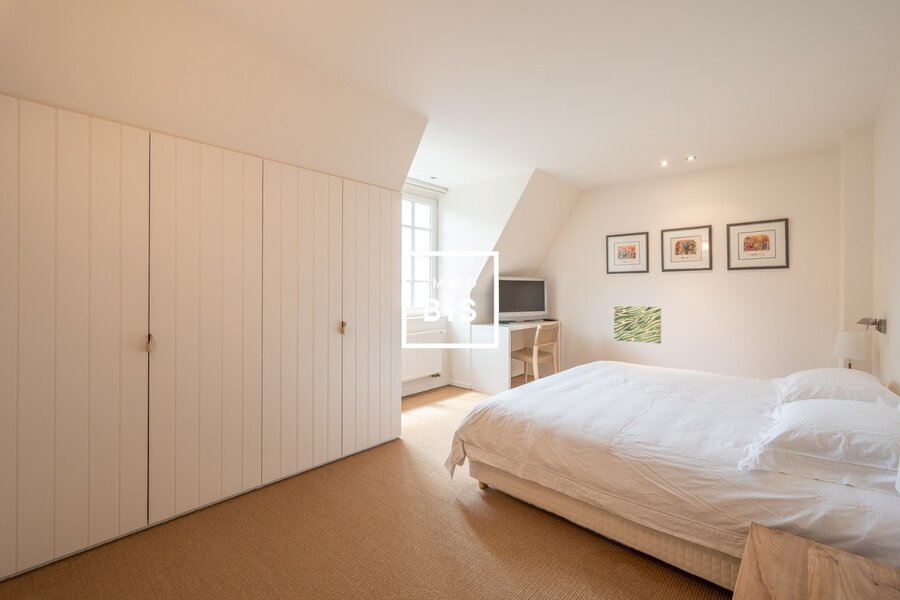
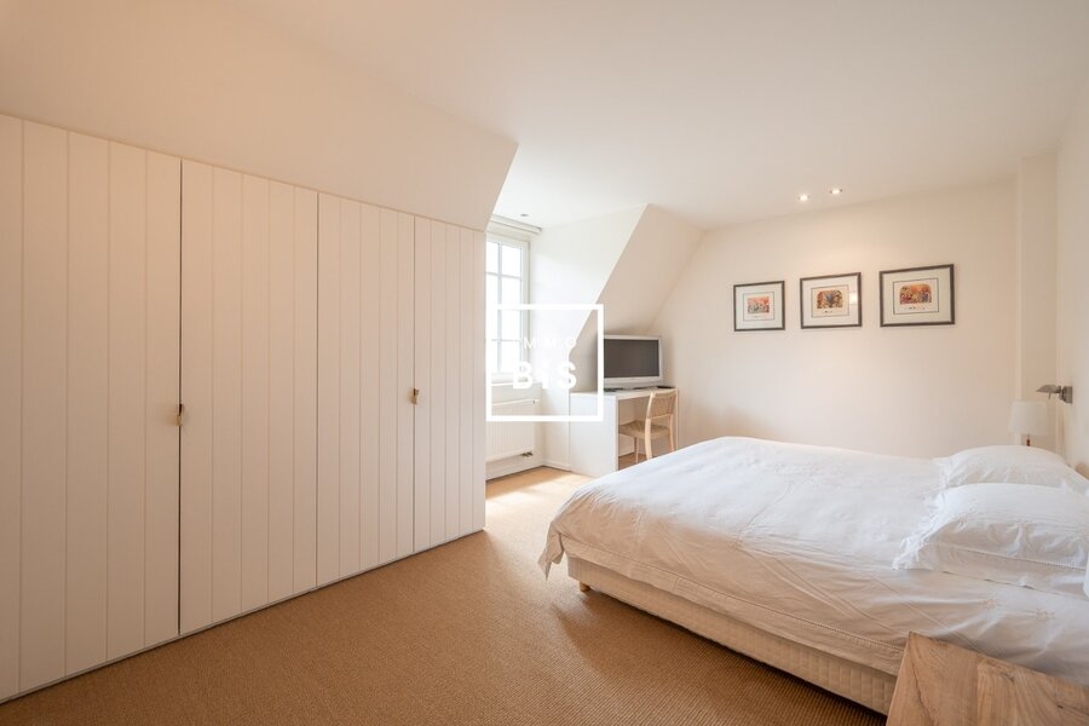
- wall art (636, 324)
